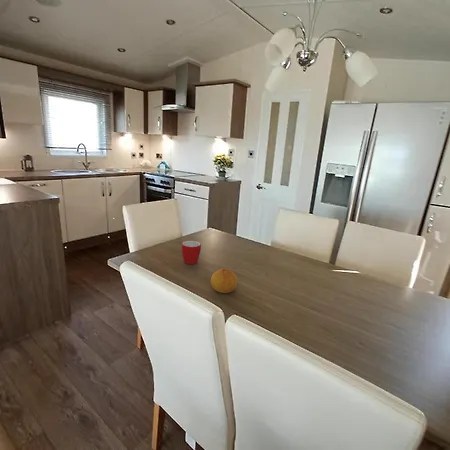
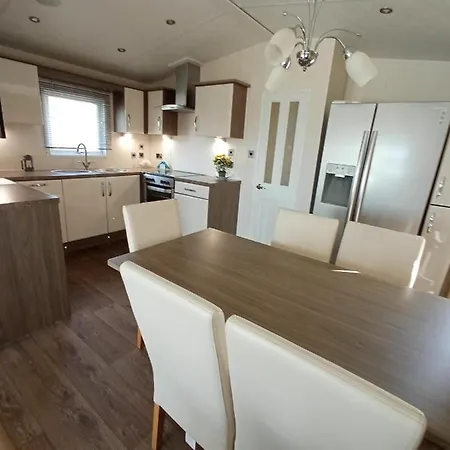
- mug (191, 251)
- fruit (224, 279)
